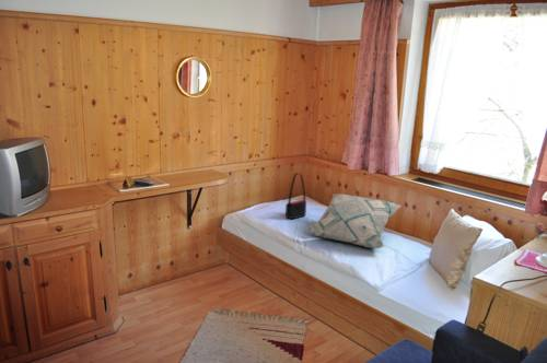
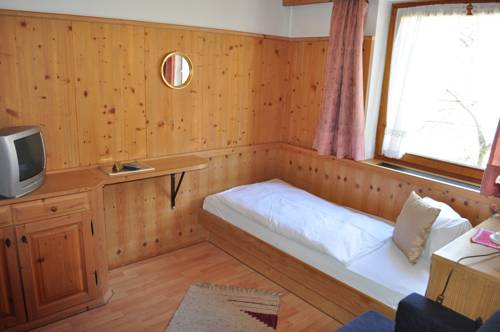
- shoulder bag (291, 195)
- decorative pillow (354, 219)
